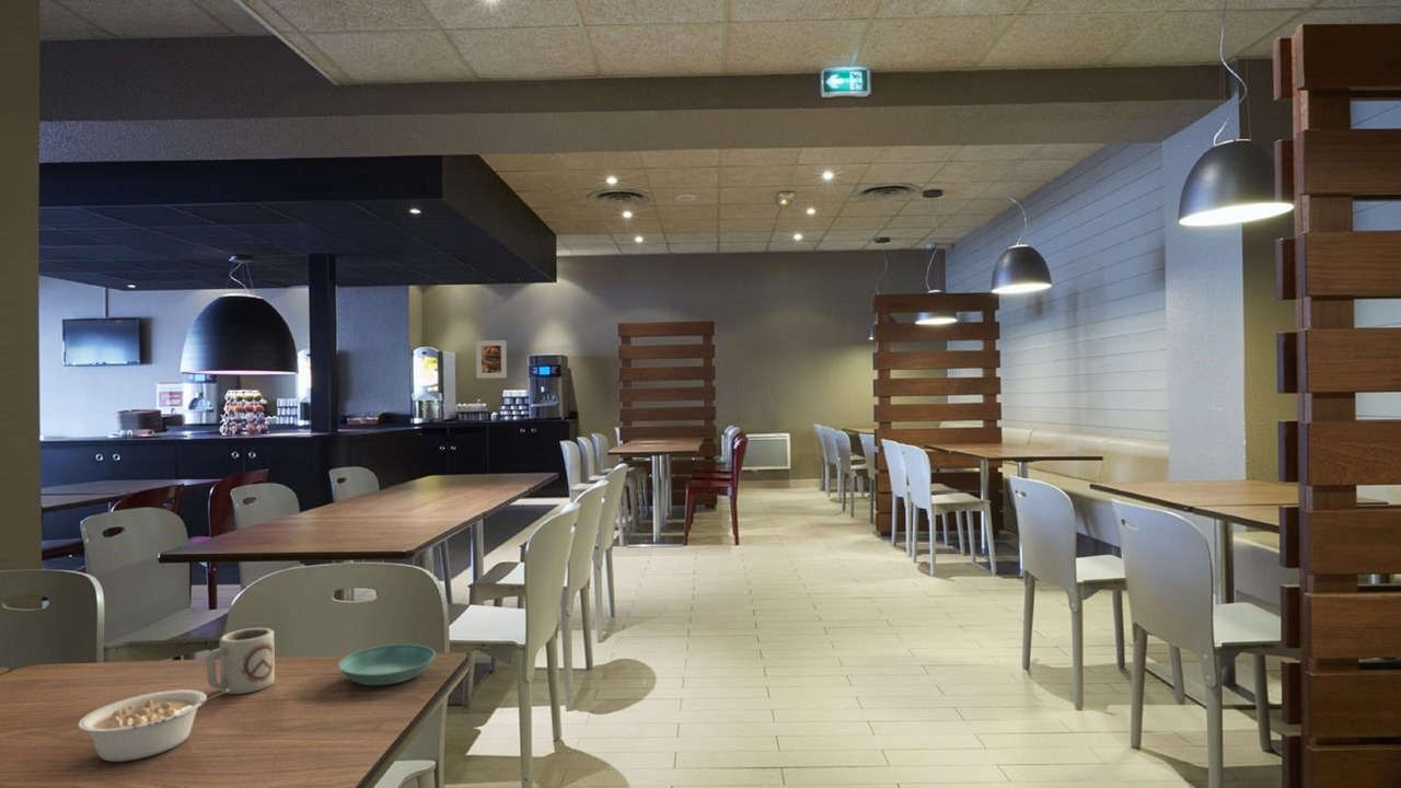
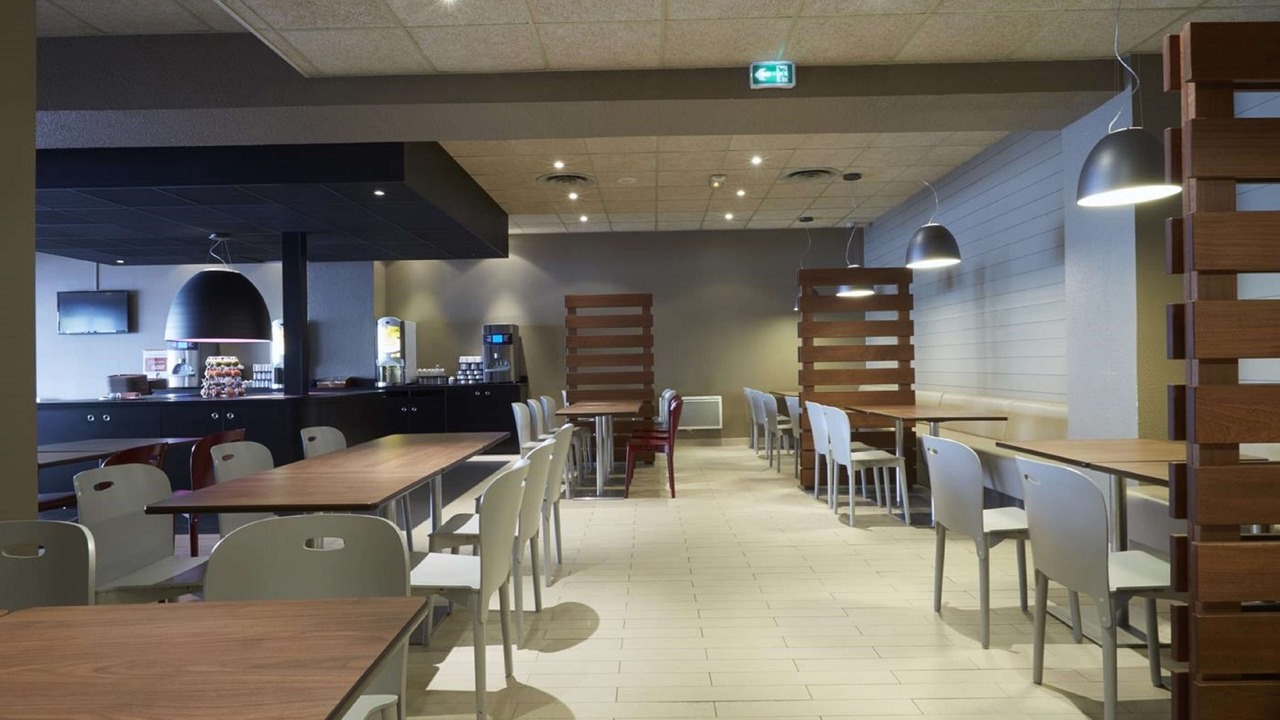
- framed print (490, 359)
- saucer (387, 665)
- cup (240, 662)
- legume (150, 721)
